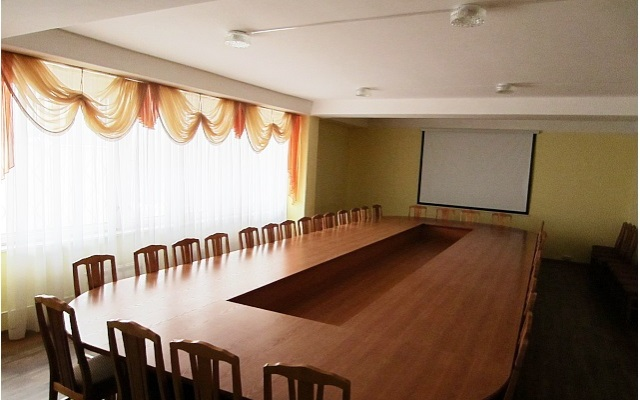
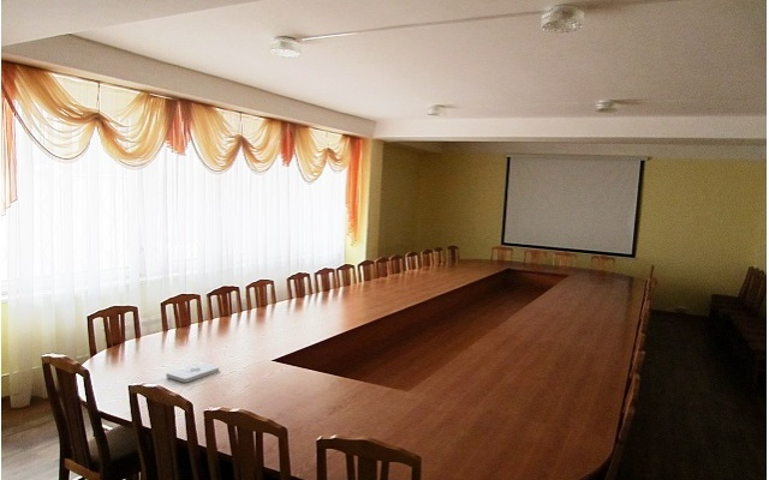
+ notepad (193, 371)
